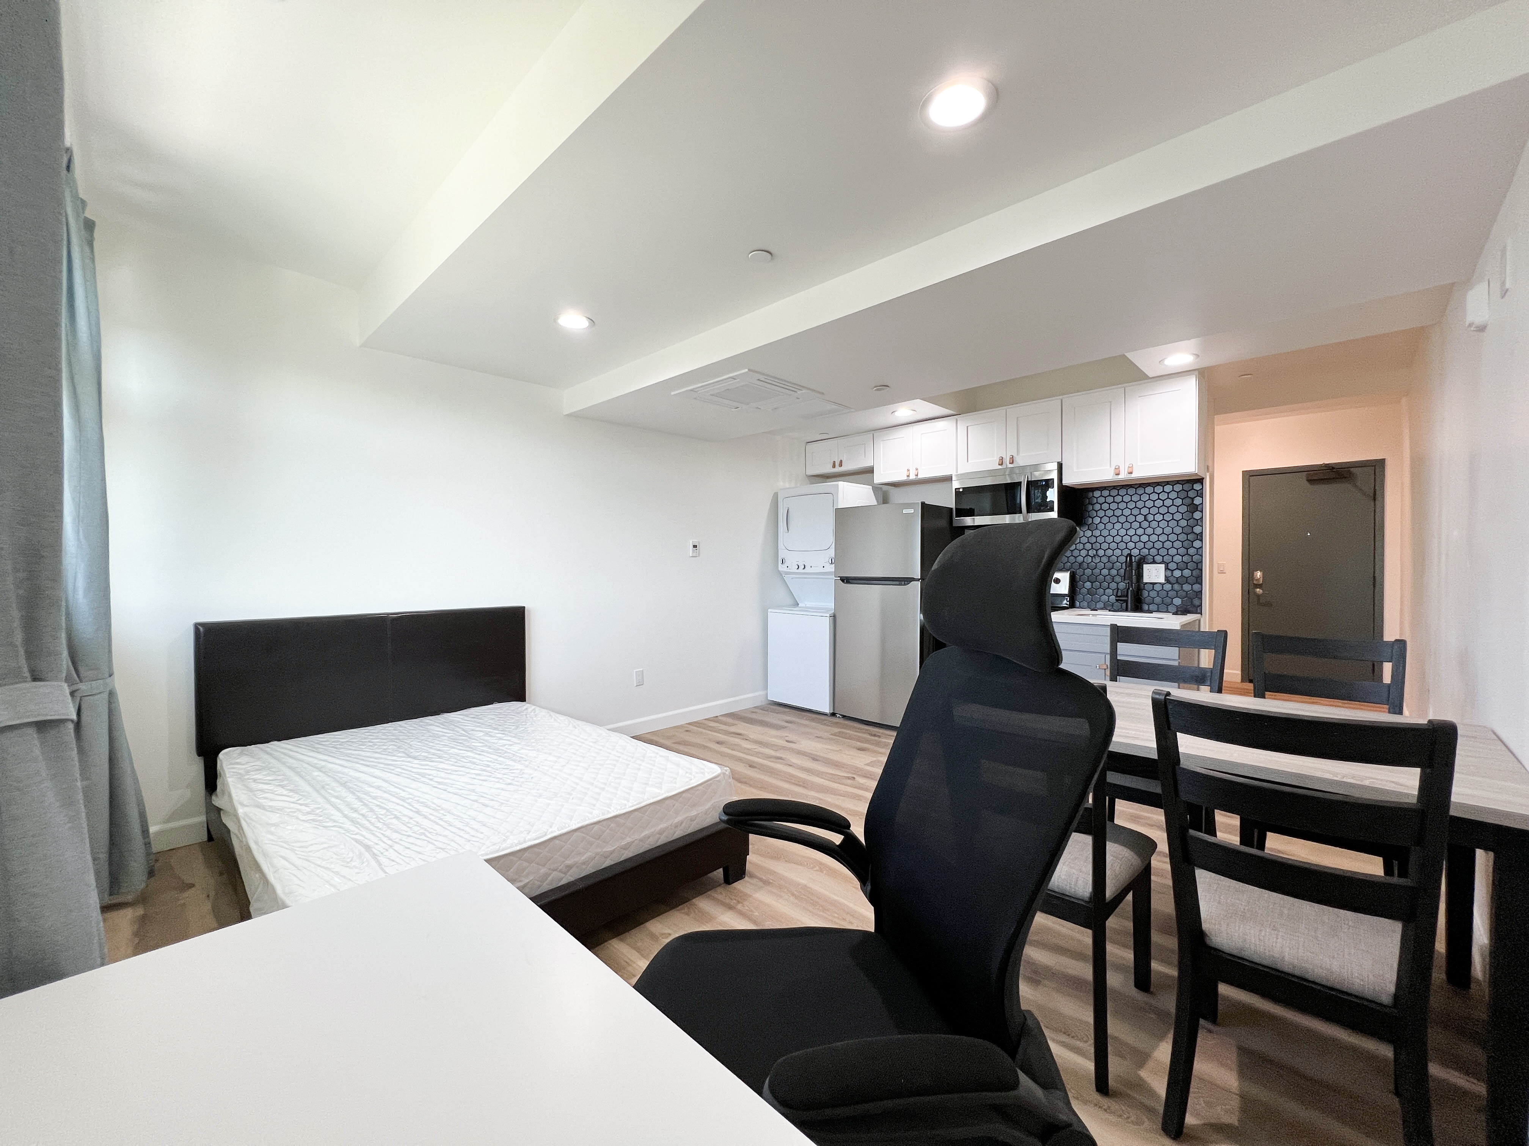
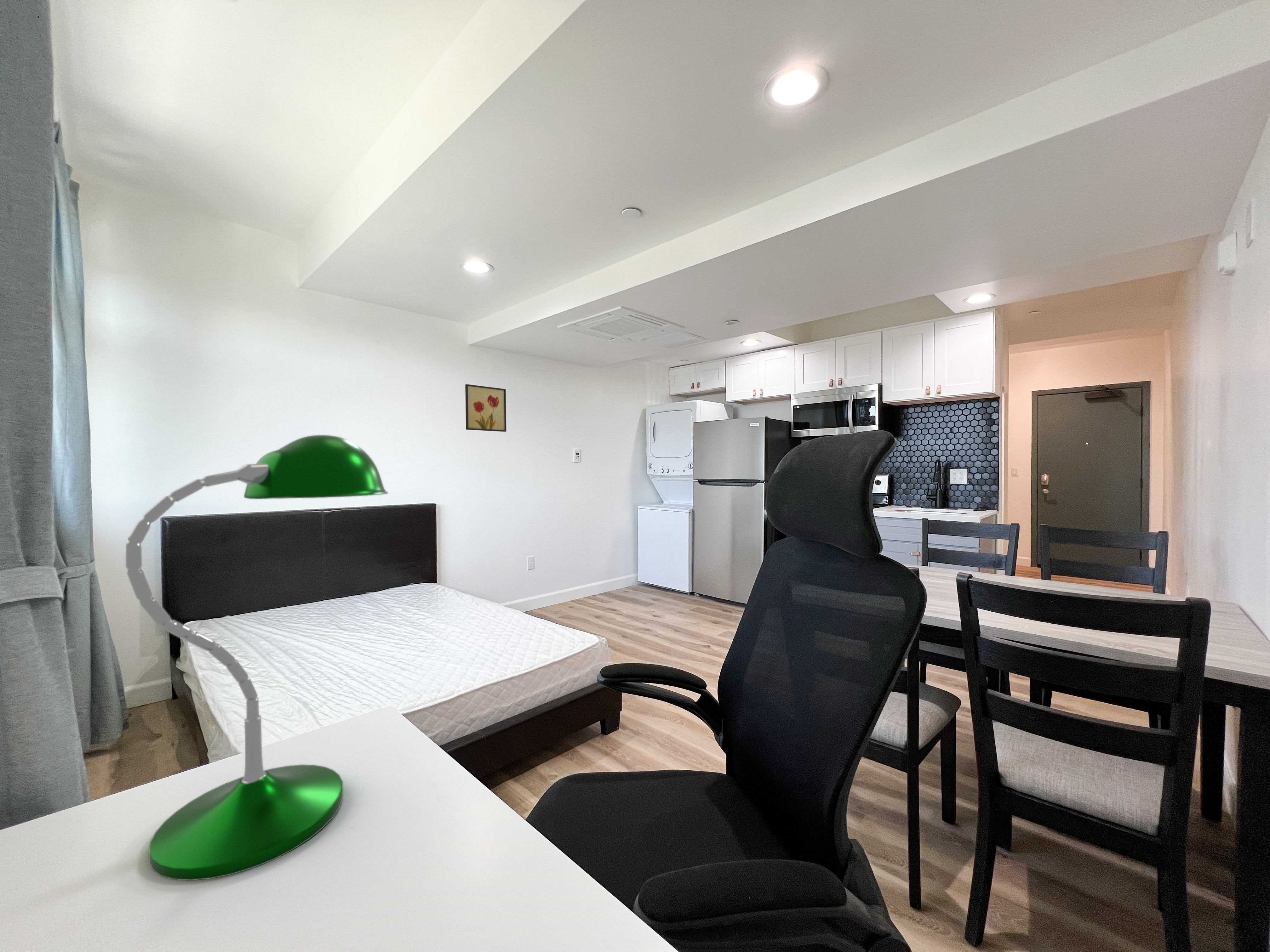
+ desk lamp (237, 660)
+ wall art (486, 409)
